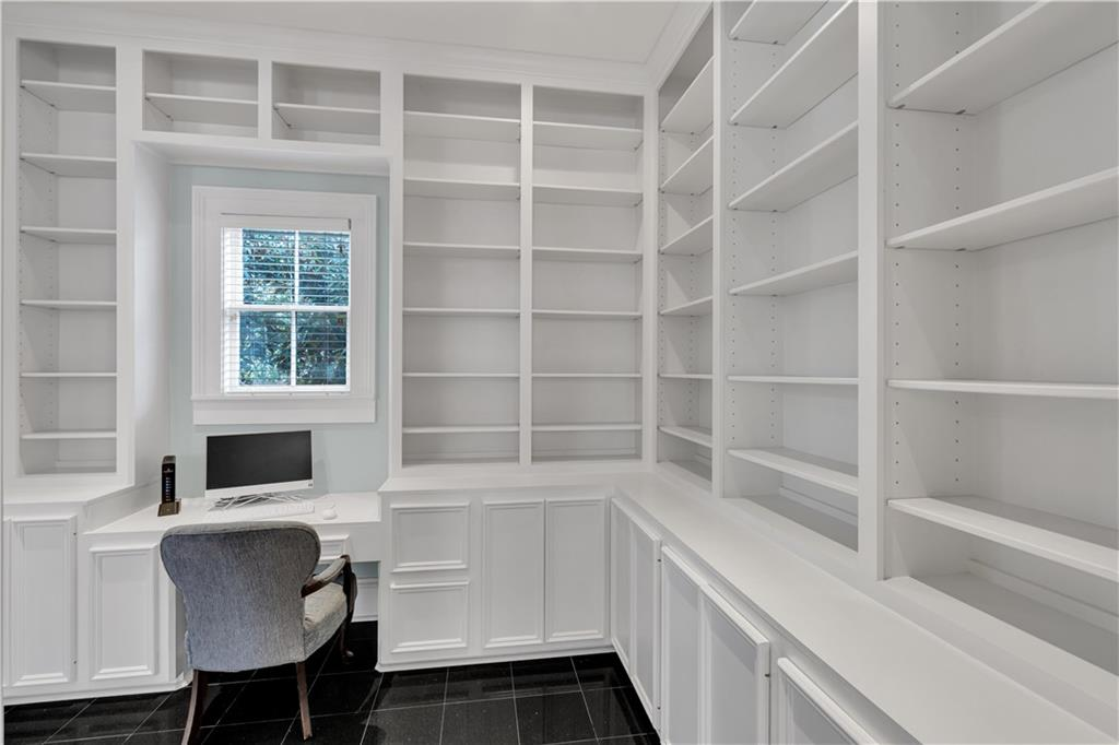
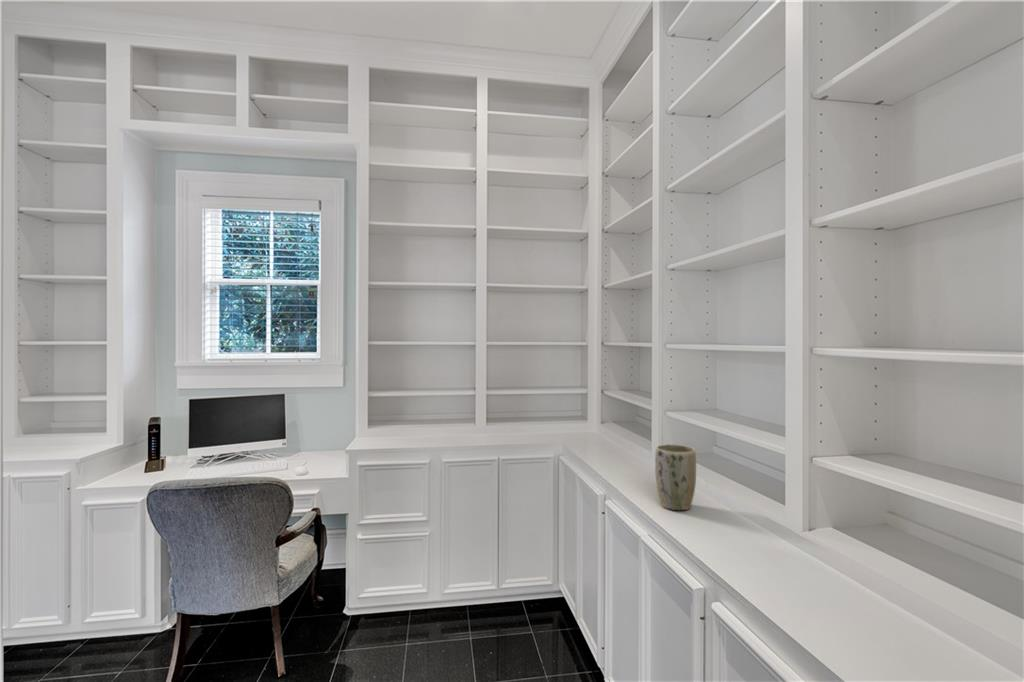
+ plant pot (675, 477)
